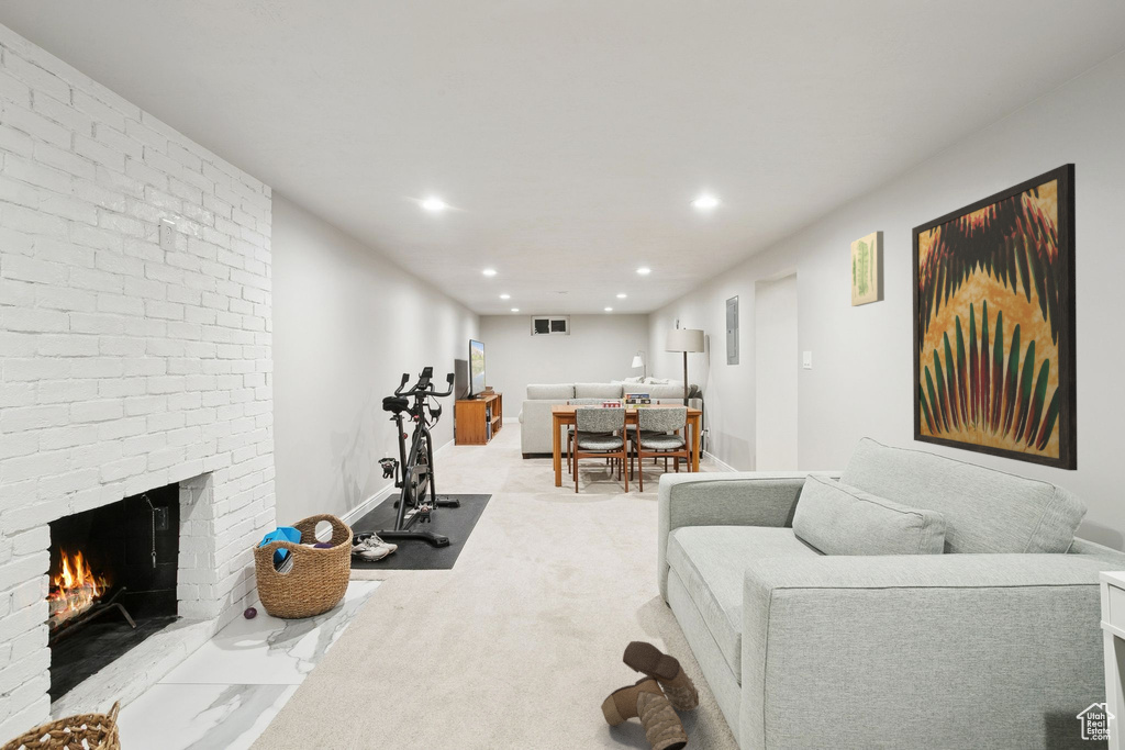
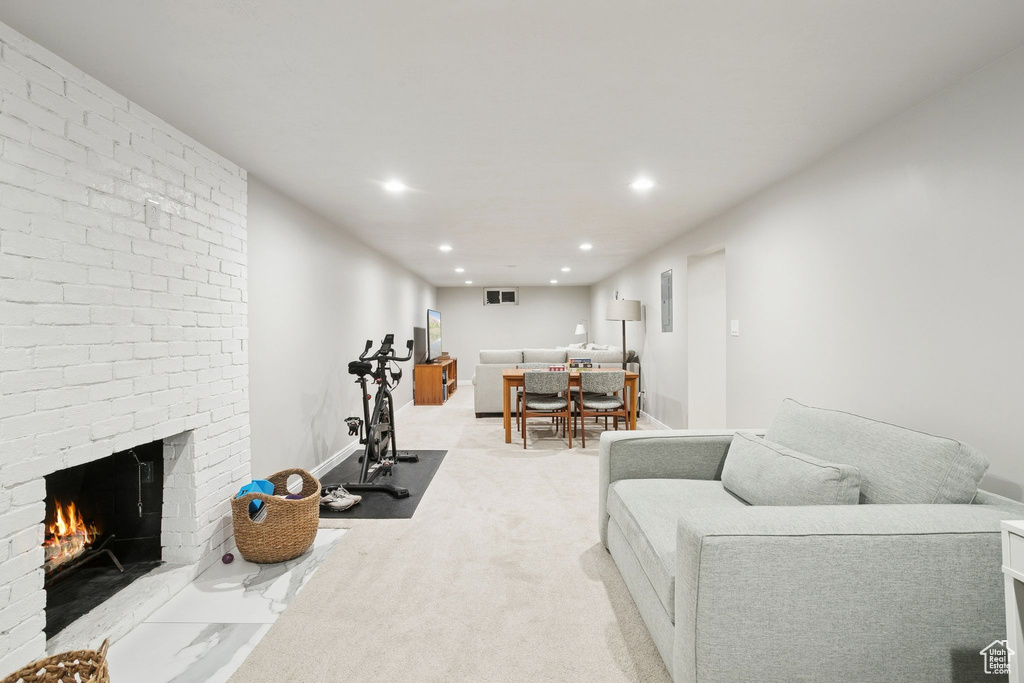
- wall art (979, 327)
- wall art (867, 270)
- boots (655, 694)
